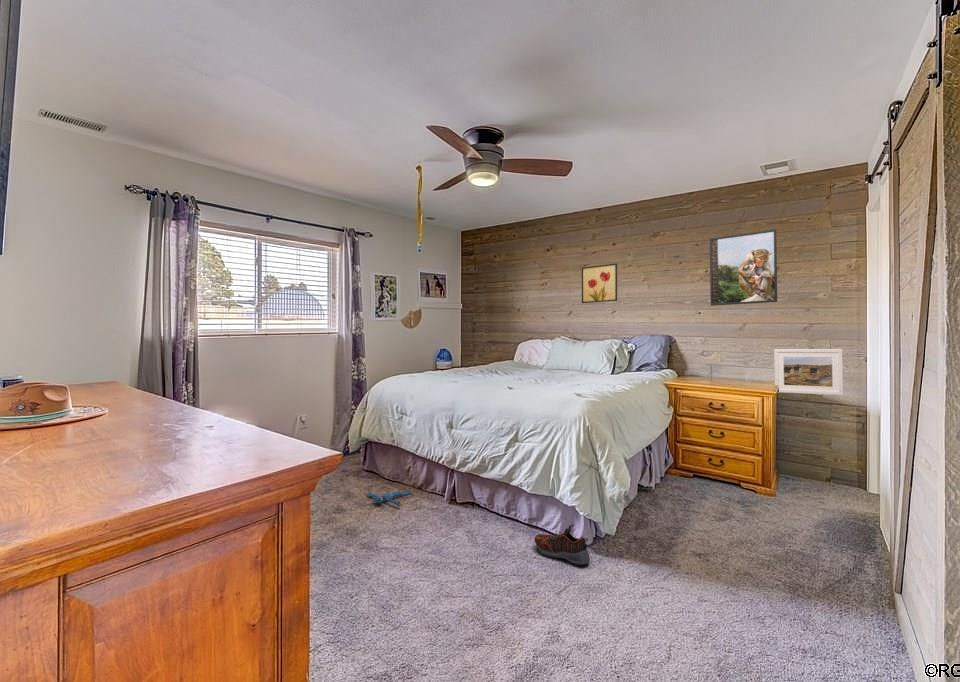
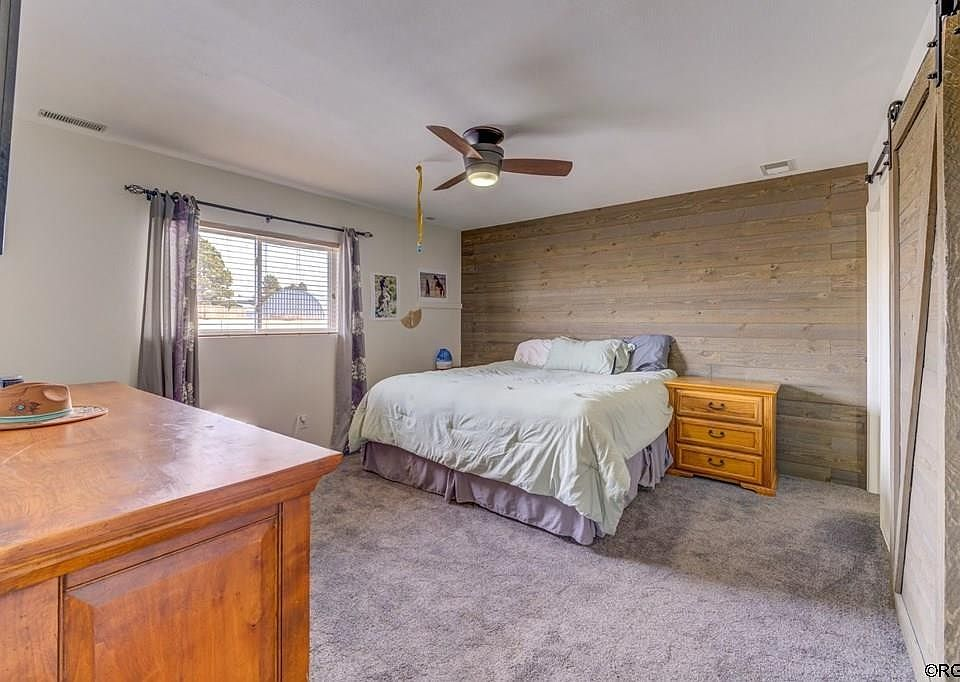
- wall art (599, 283)
- plush toy (393, 495)
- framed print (742, 268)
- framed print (807, 371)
- shoe (560, 538)
